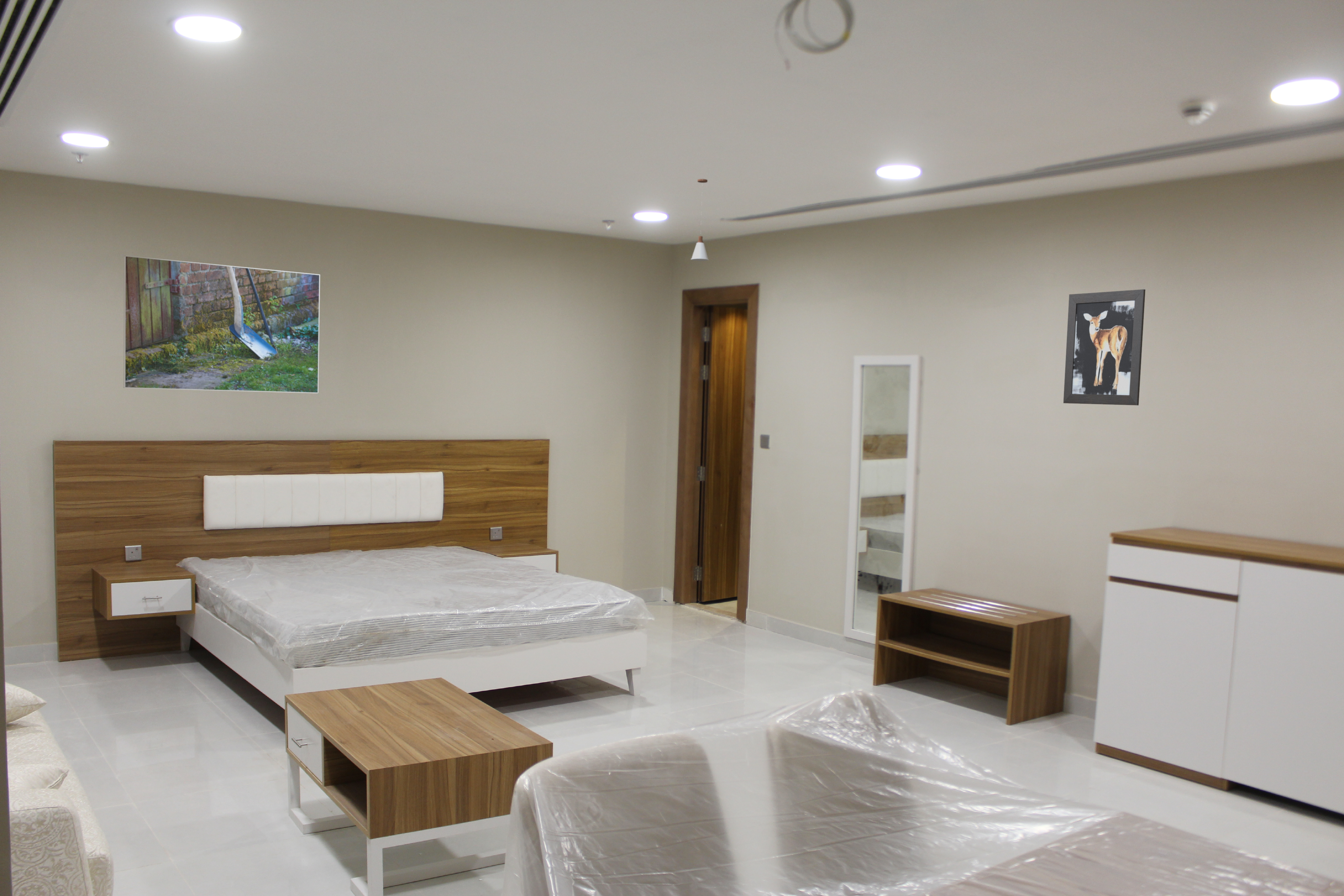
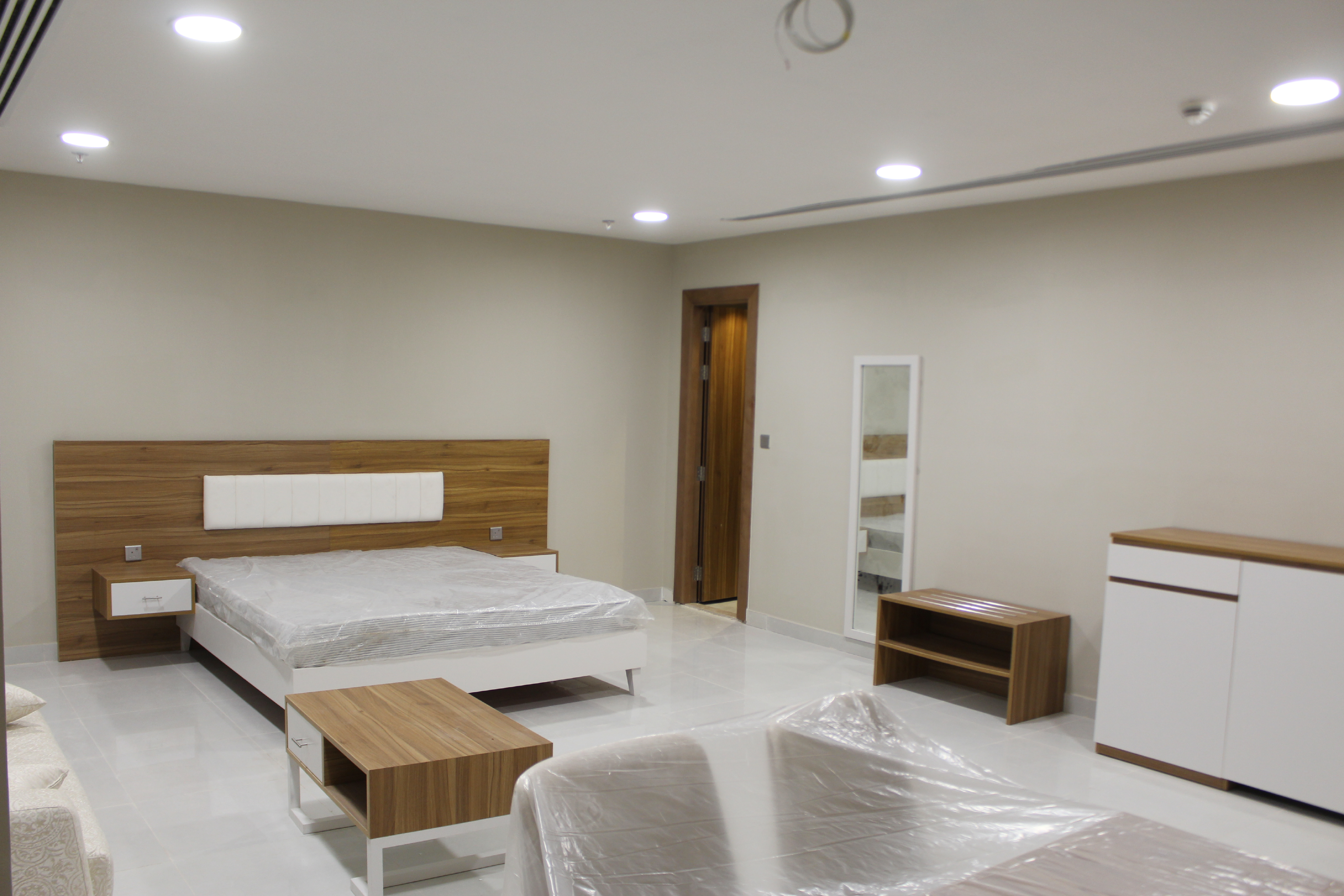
- pendant light (701, 222)
- wall art (1103, 348)
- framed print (226, 328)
